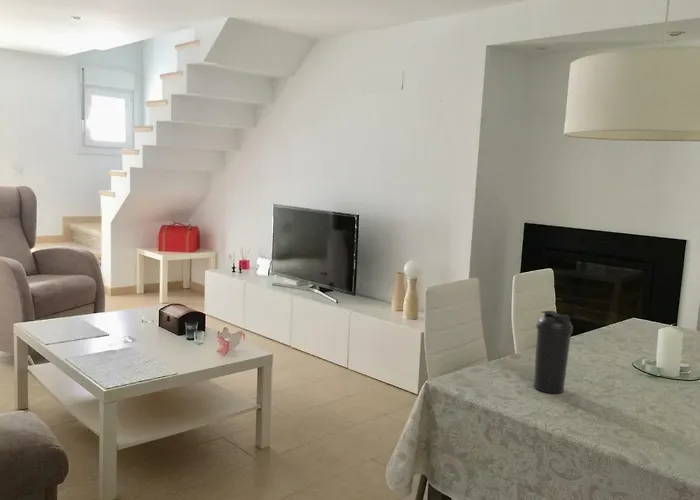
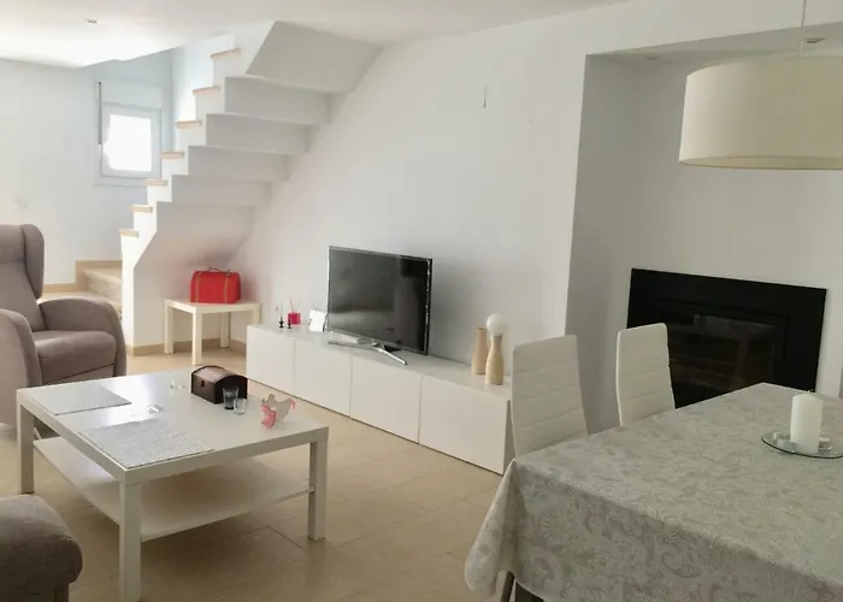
- water bottle (552, 351)
